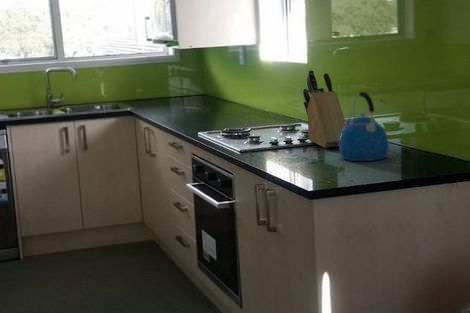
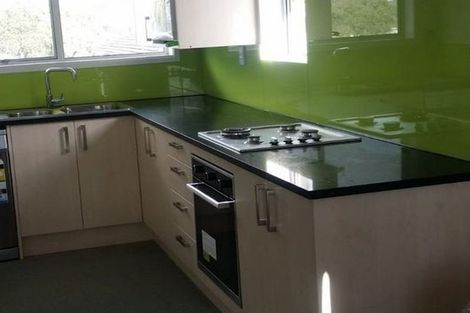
- kettle (360, 124)
- knife block (324, 107)
